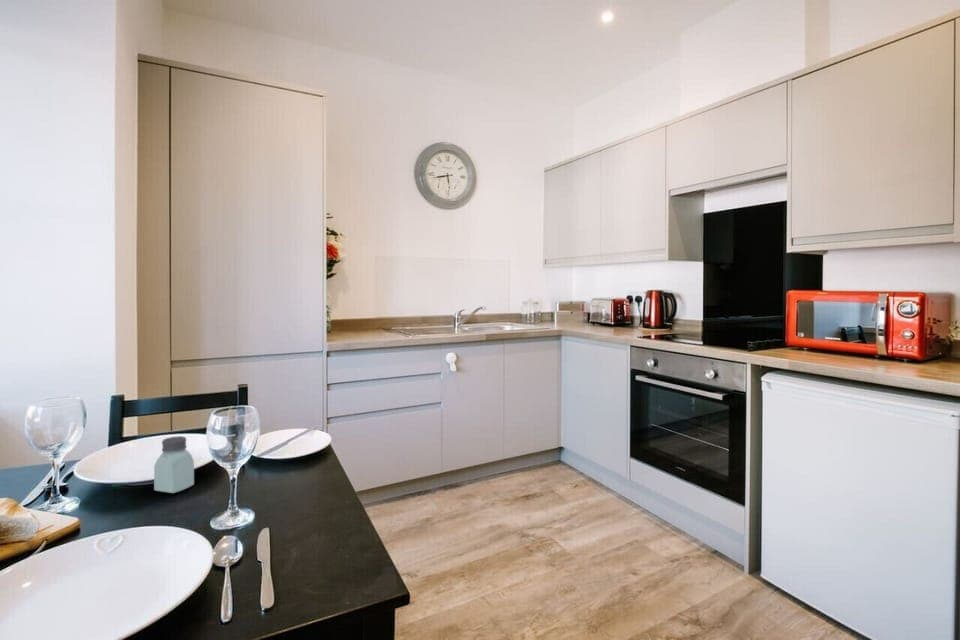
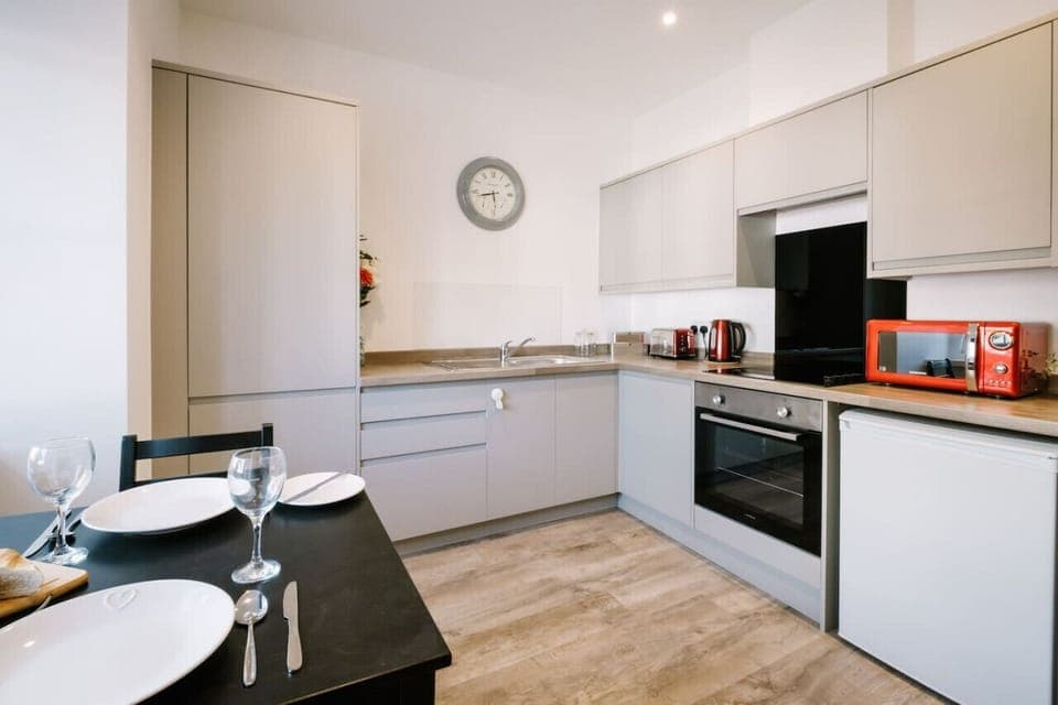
- saltshaker (174, 463)
